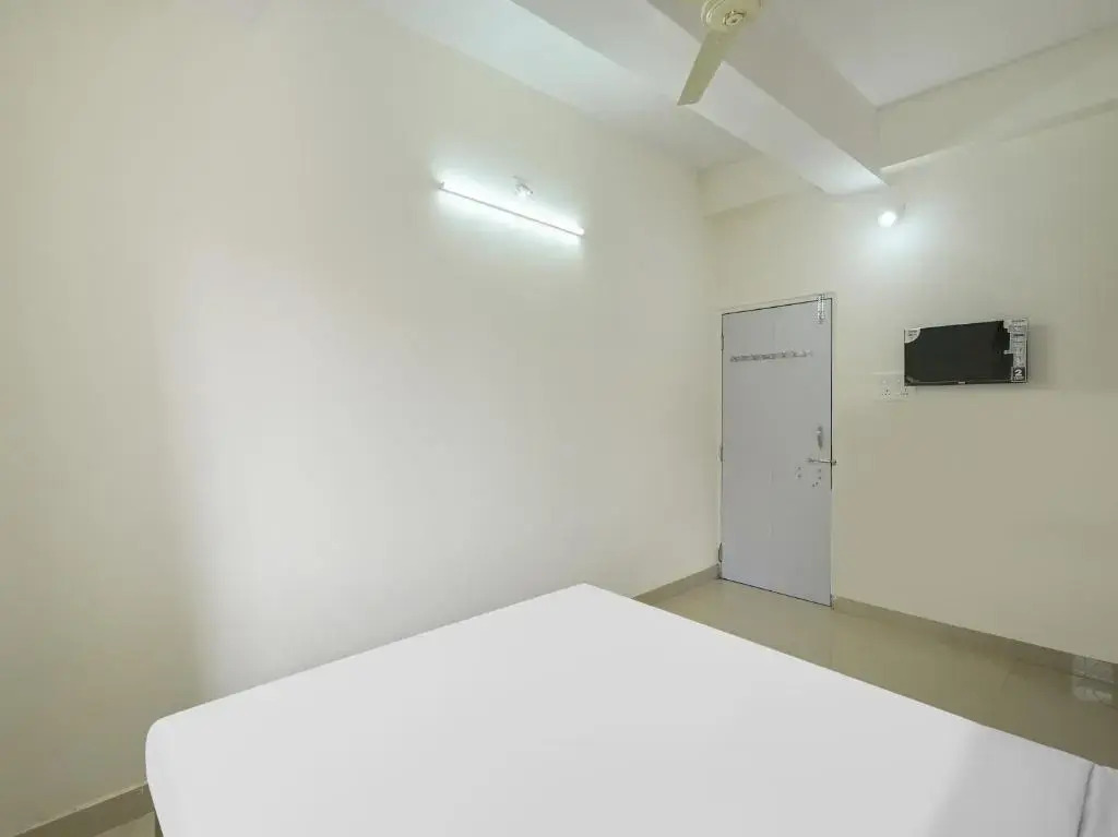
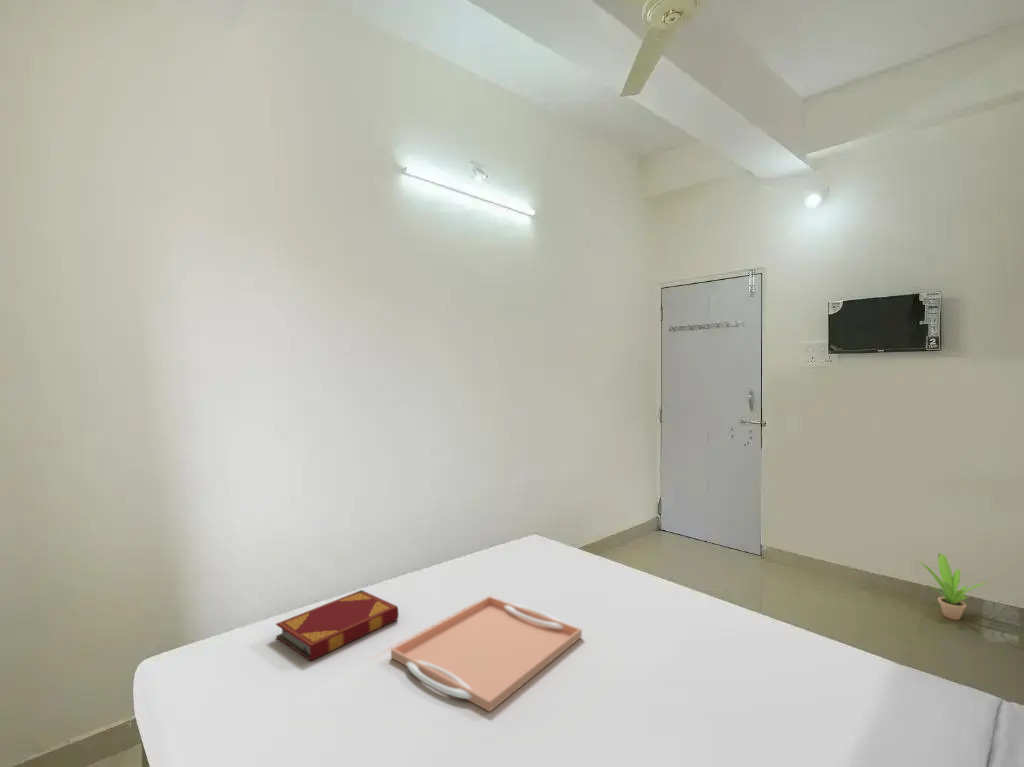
+ hardback book (339, 621)
+ potted plant (953, 589)
+ serving tray (489, 643)
